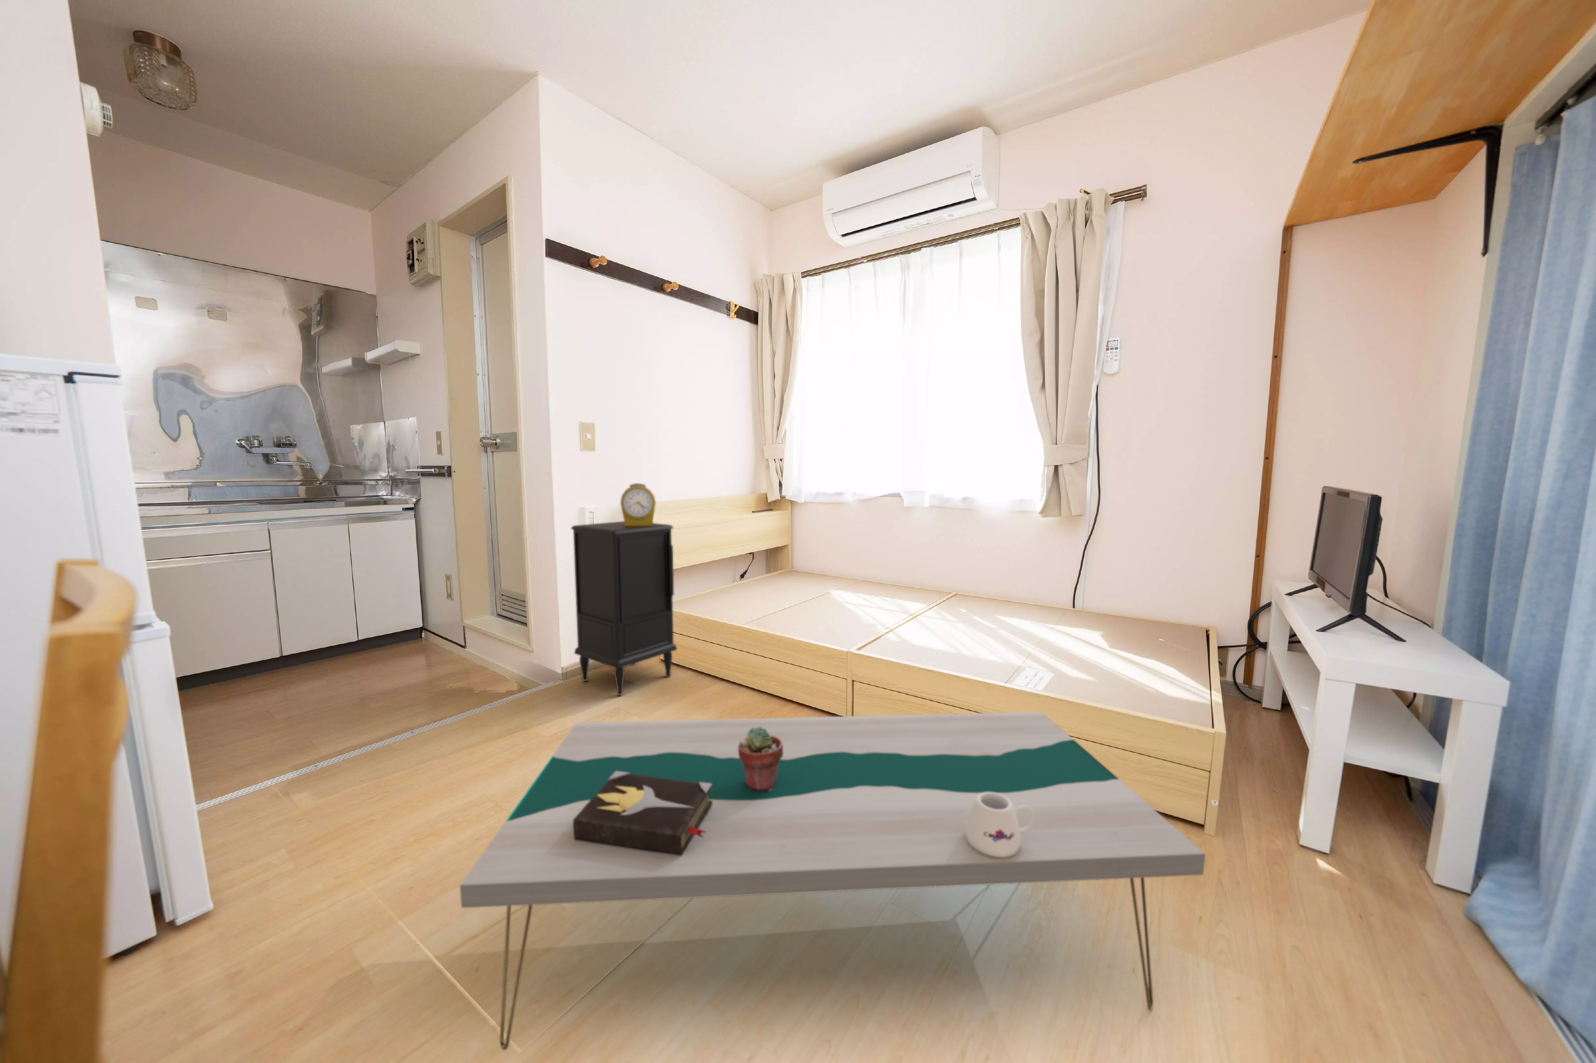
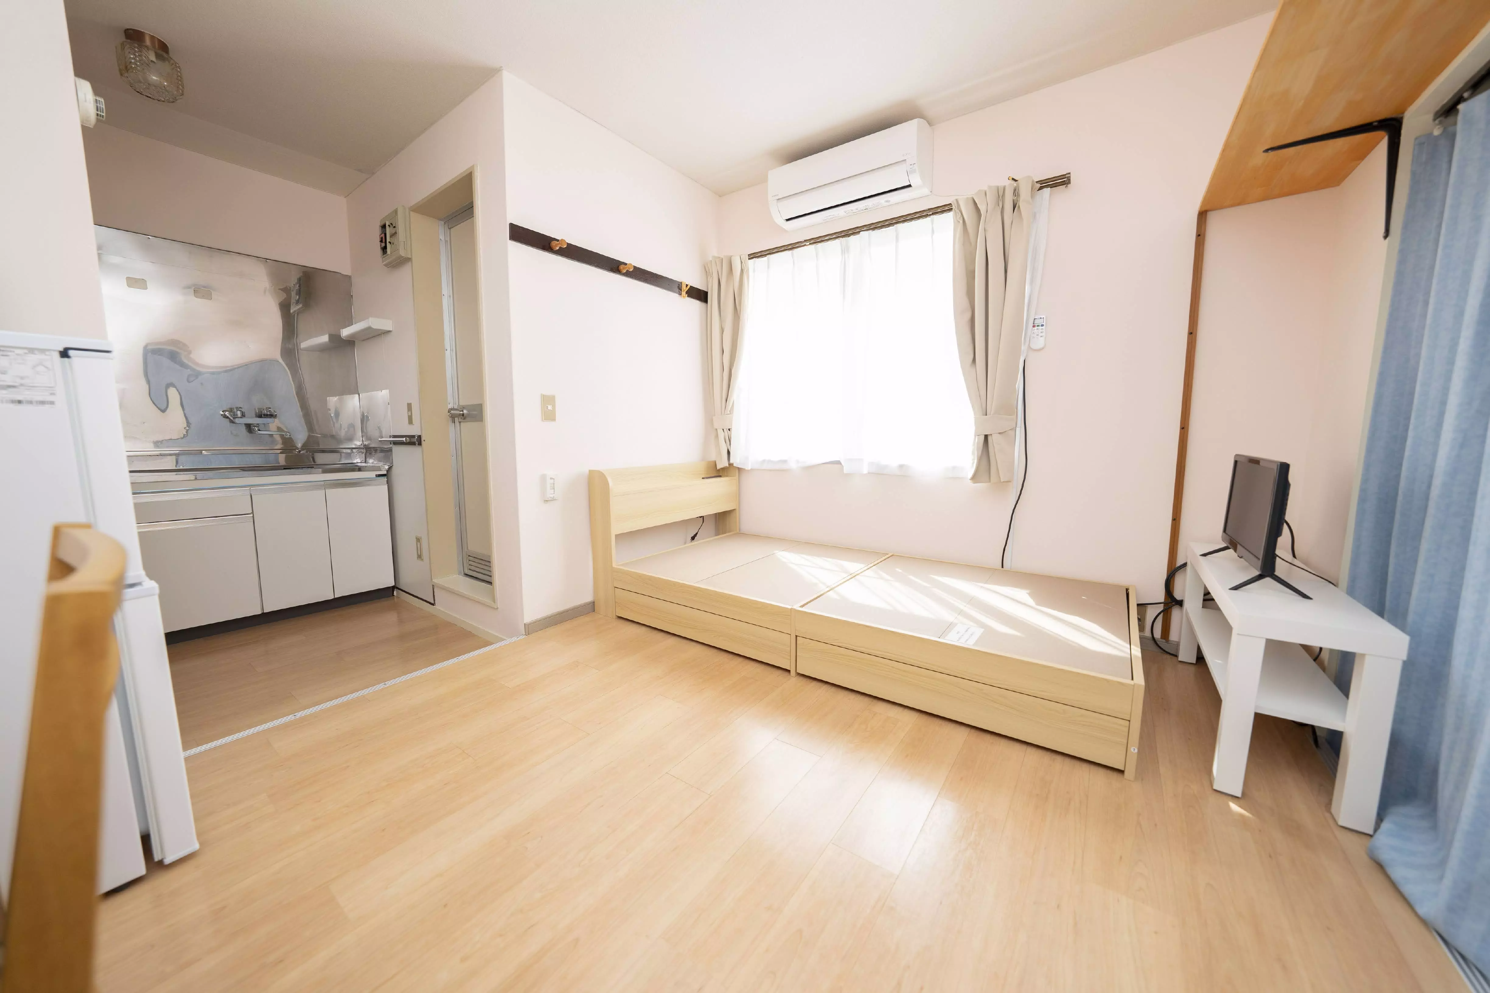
- potted succulent (761, 755)
- mug (1002, 821)
- coffee table (827, 853)
- alarm clock (638, 503)
- hardback book (646, 808)
- nightstand (625, 603)
